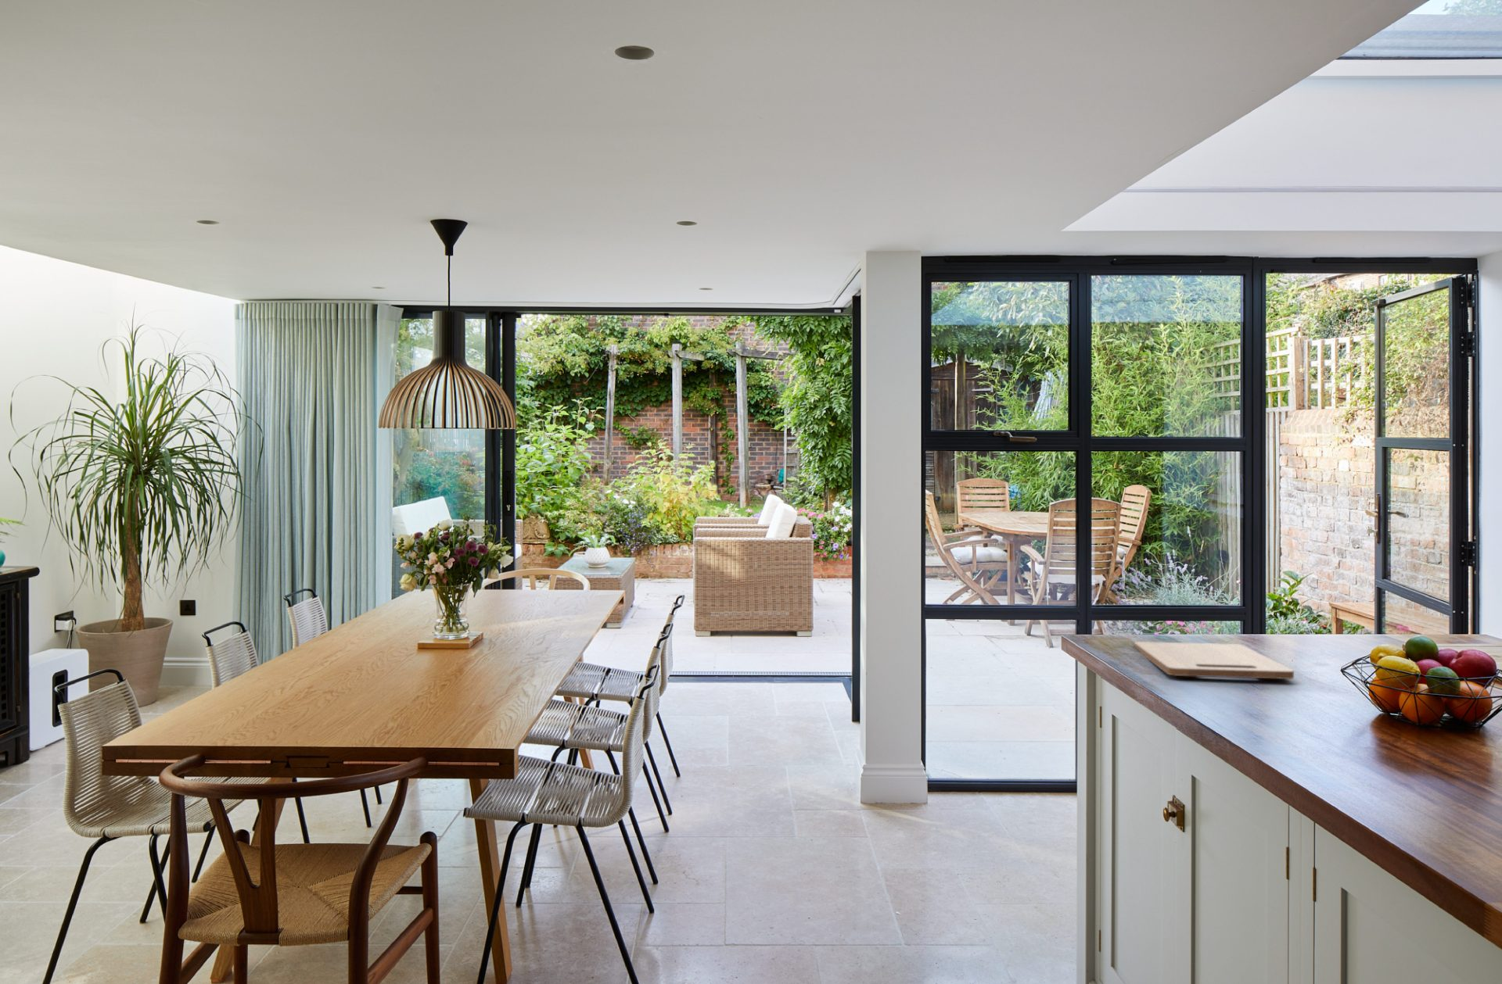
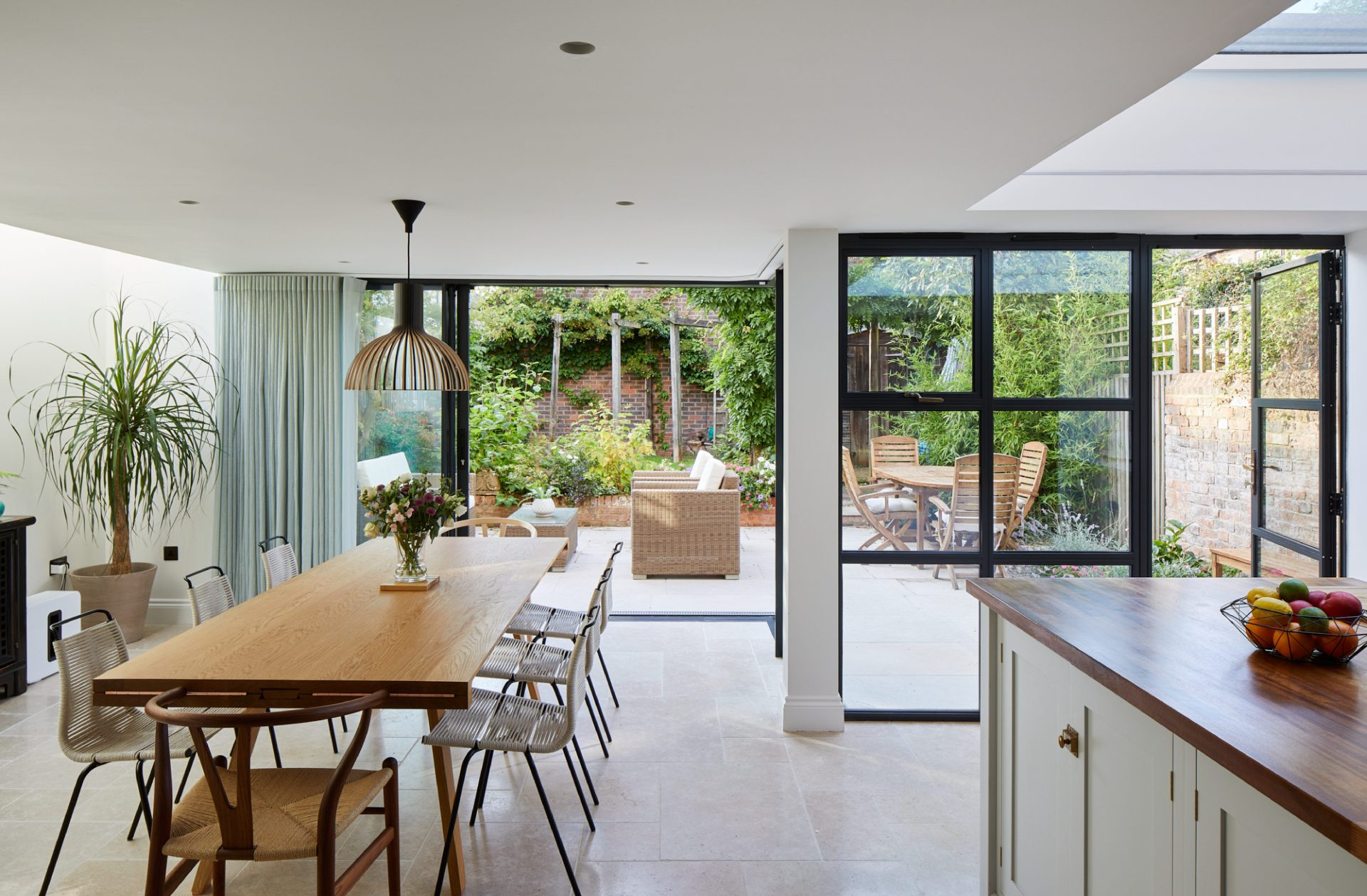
- cutting board (1208, 658)
